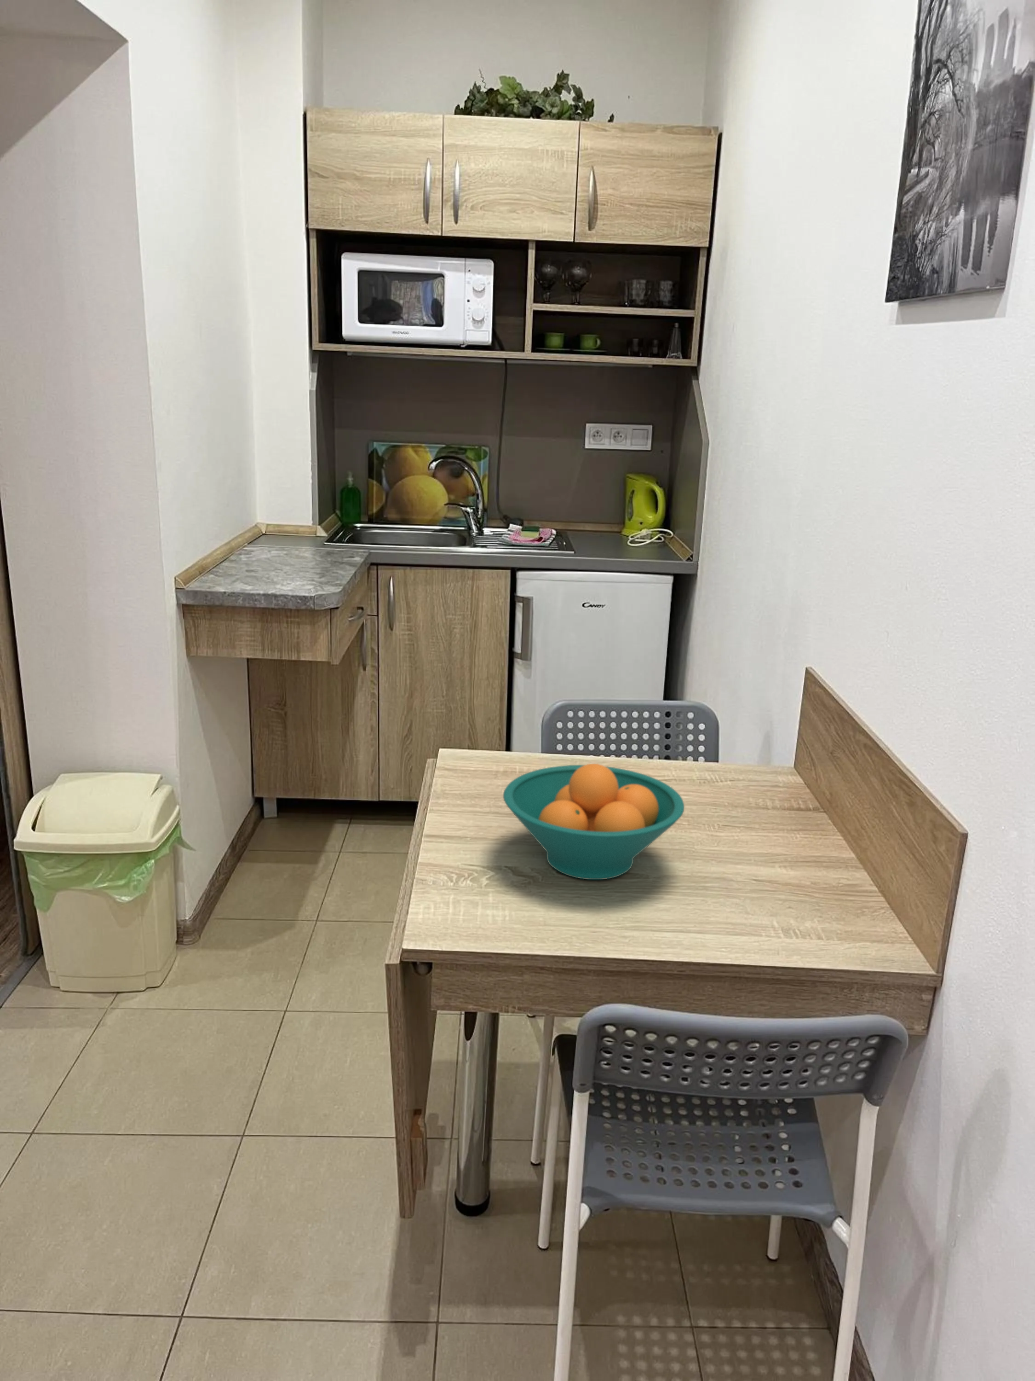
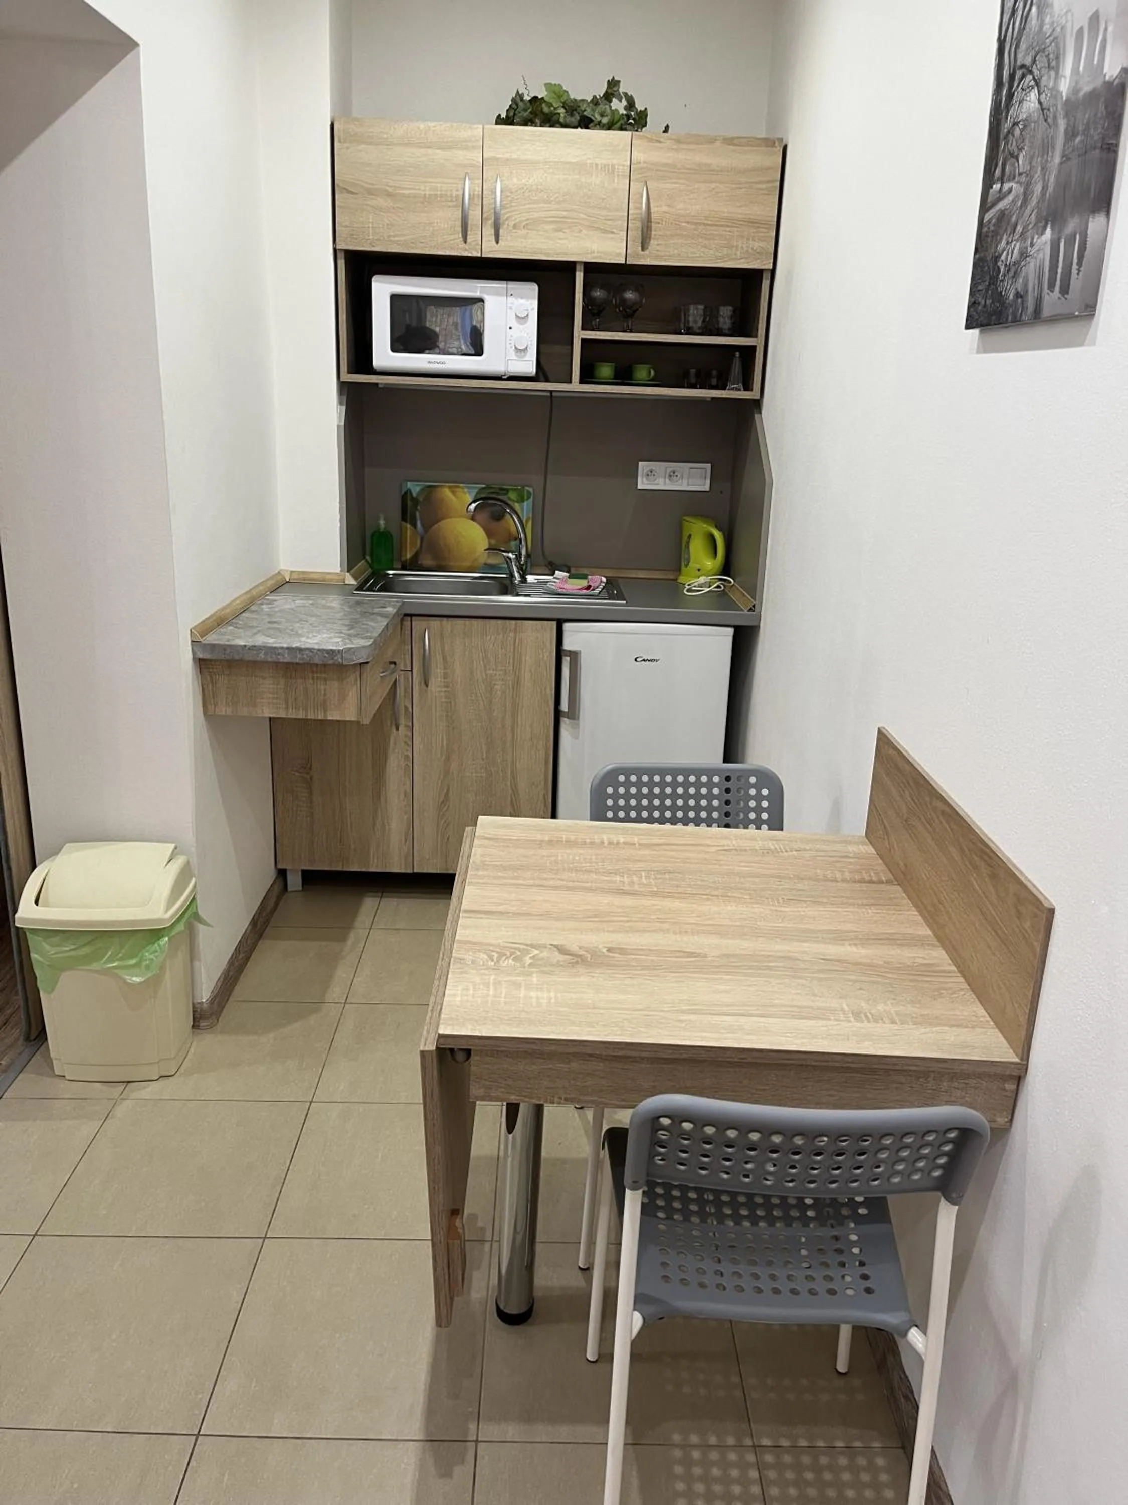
- fruit bowl (593, 814)
